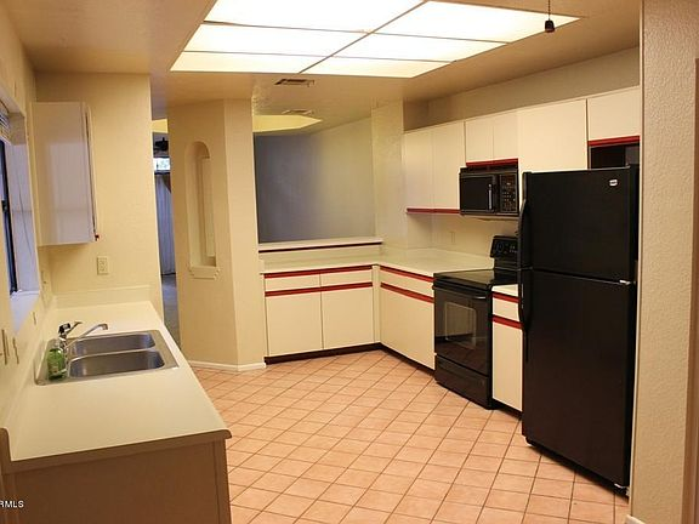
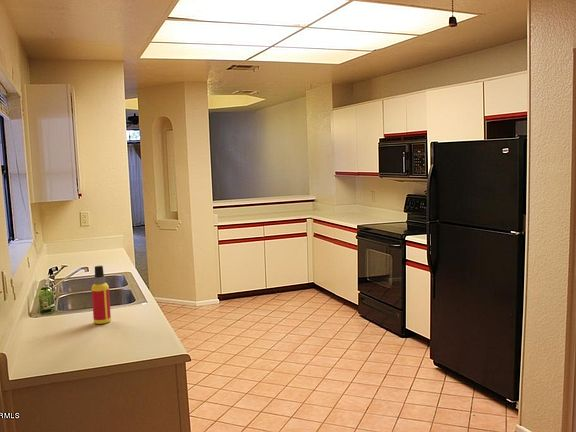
+ spray bottle (100, 294)
